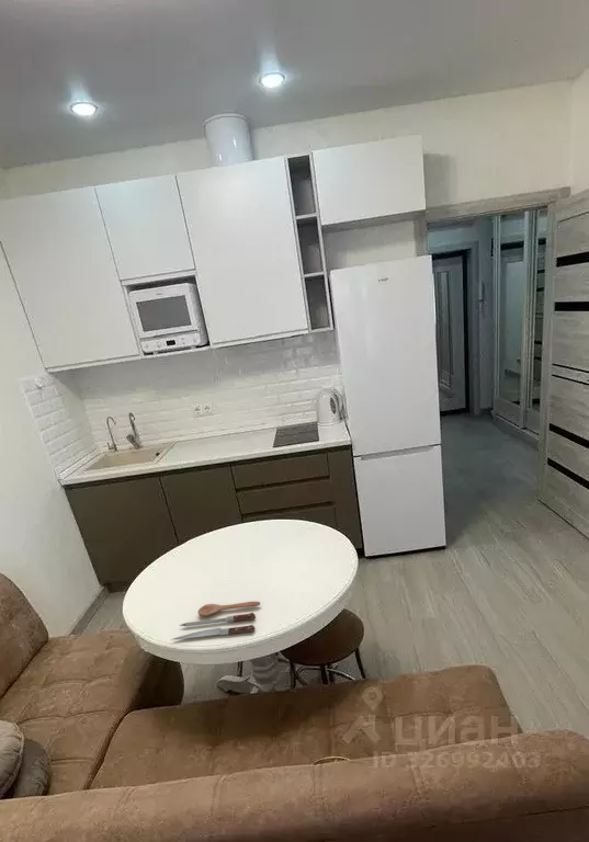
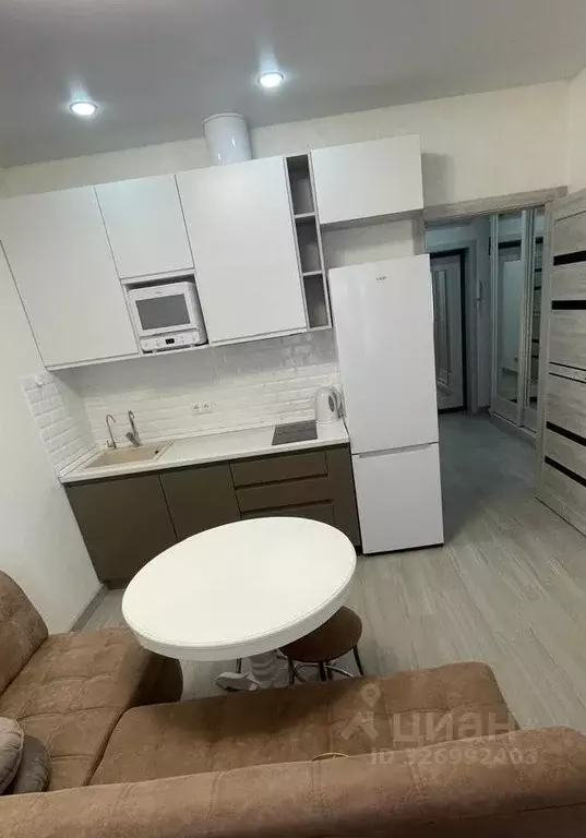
- spoon (217, 619)
